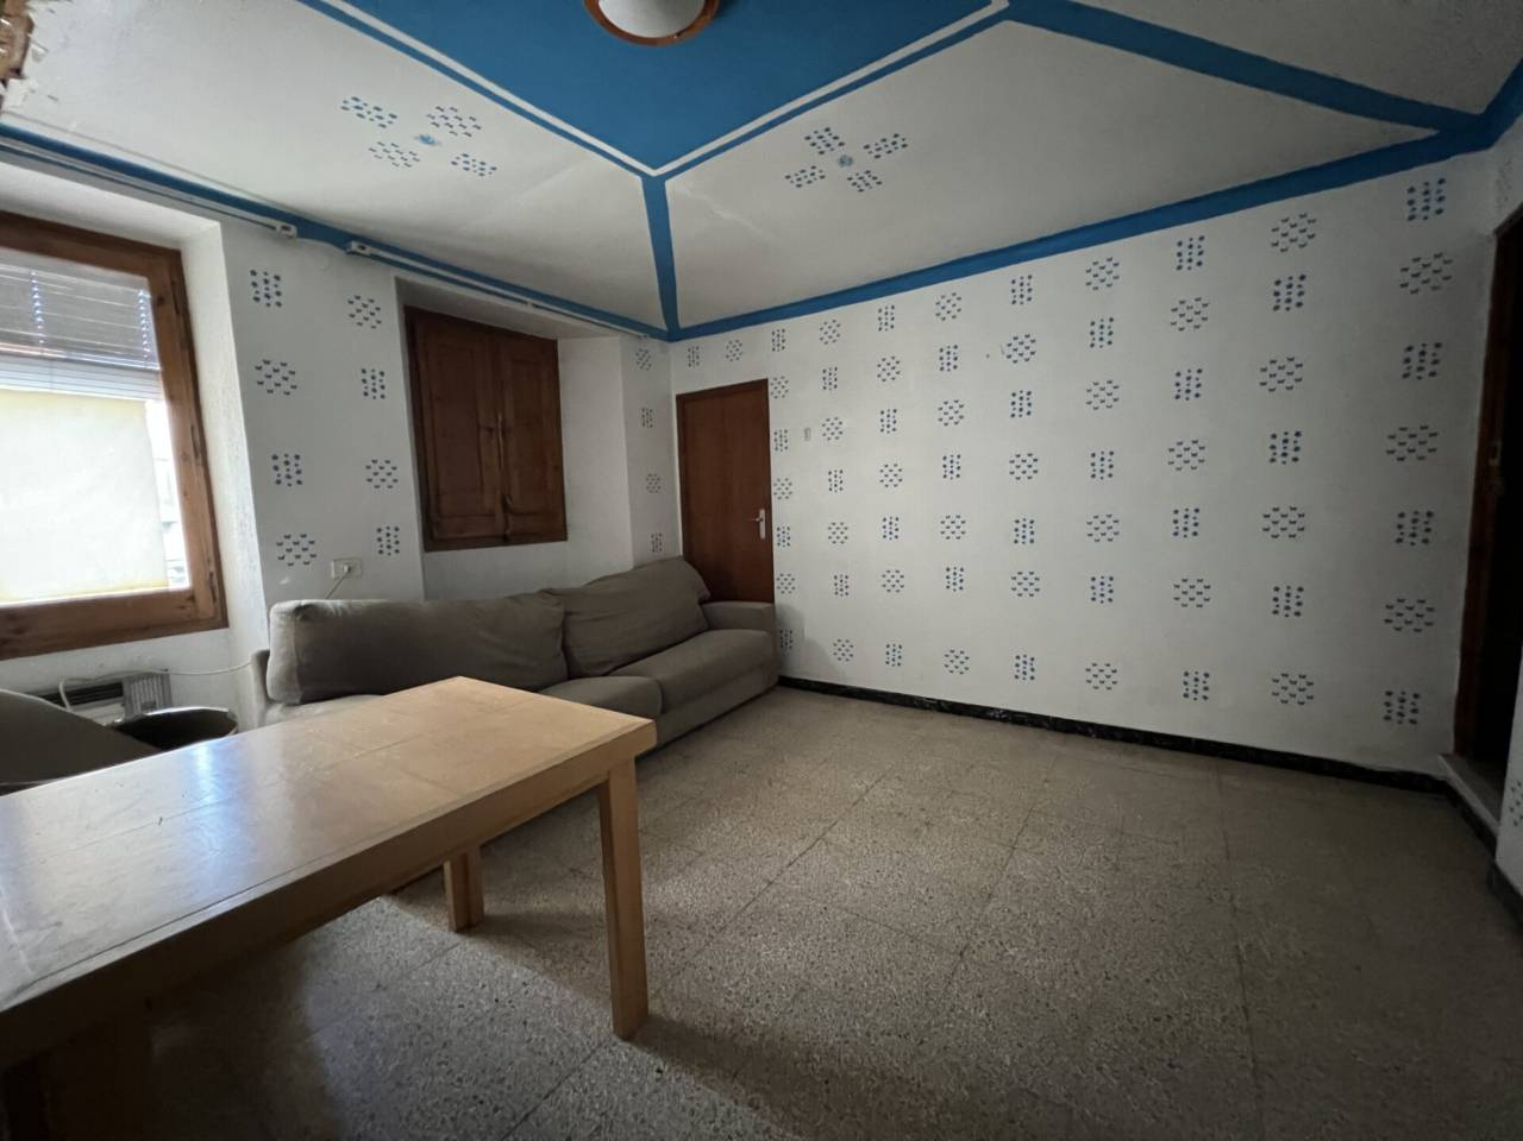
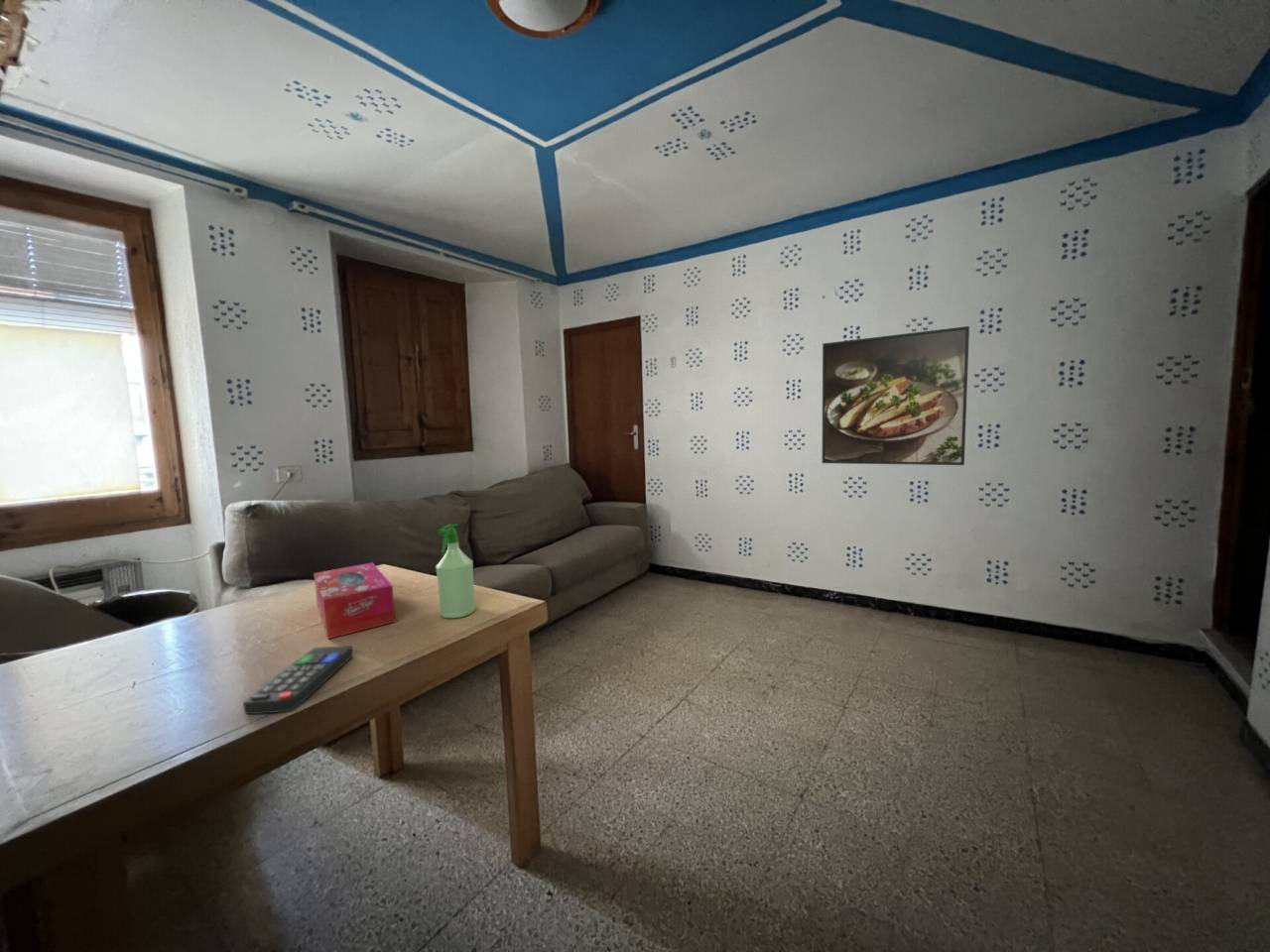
+ spray bottle (454, 568)
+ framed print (889, 401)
+ remote control (304, 674)
+ tissue box (352, 596)
